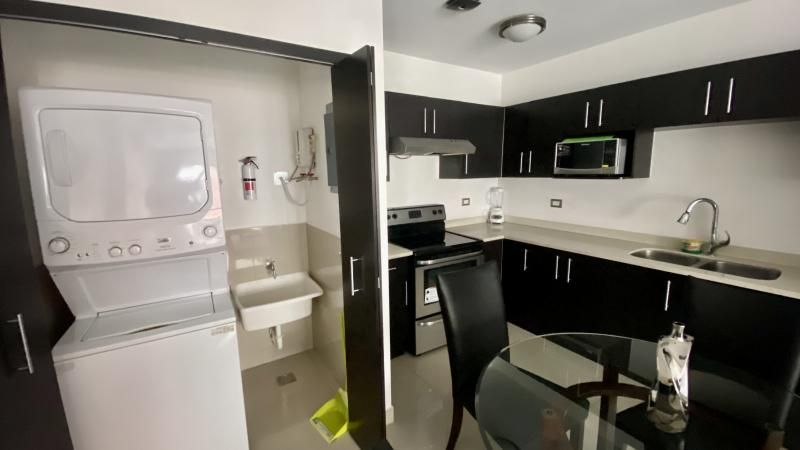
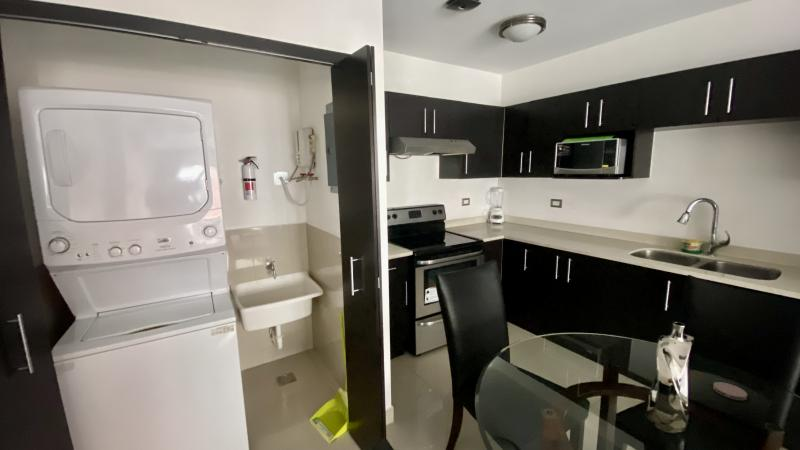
+ coaster (729, 390)
